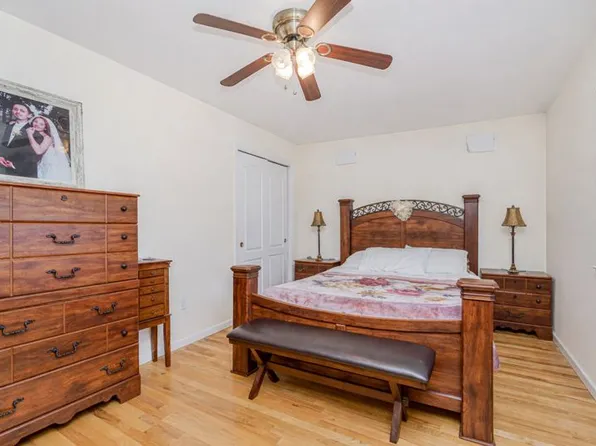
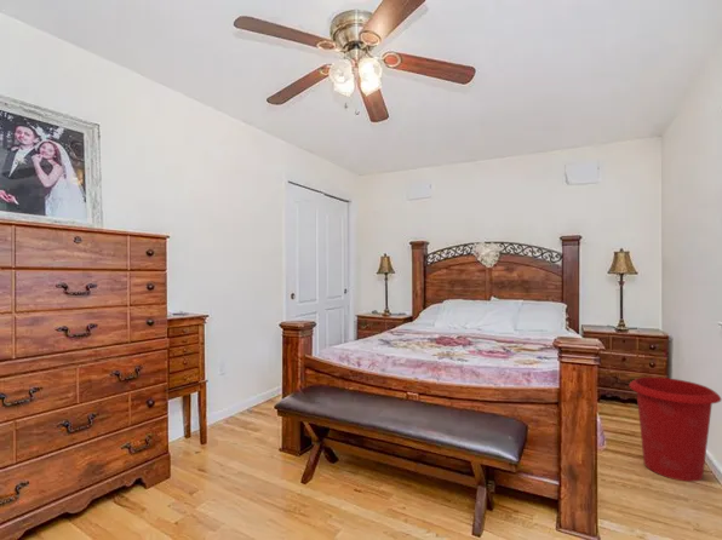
+ waste bin (672, 426)
